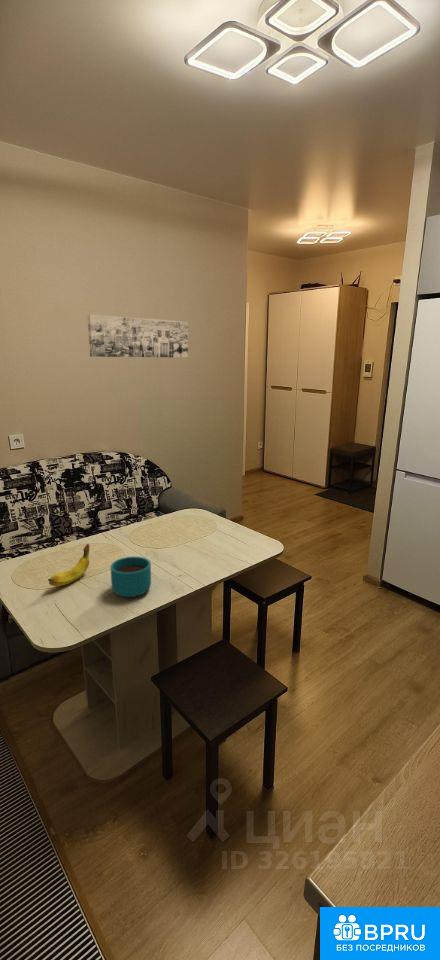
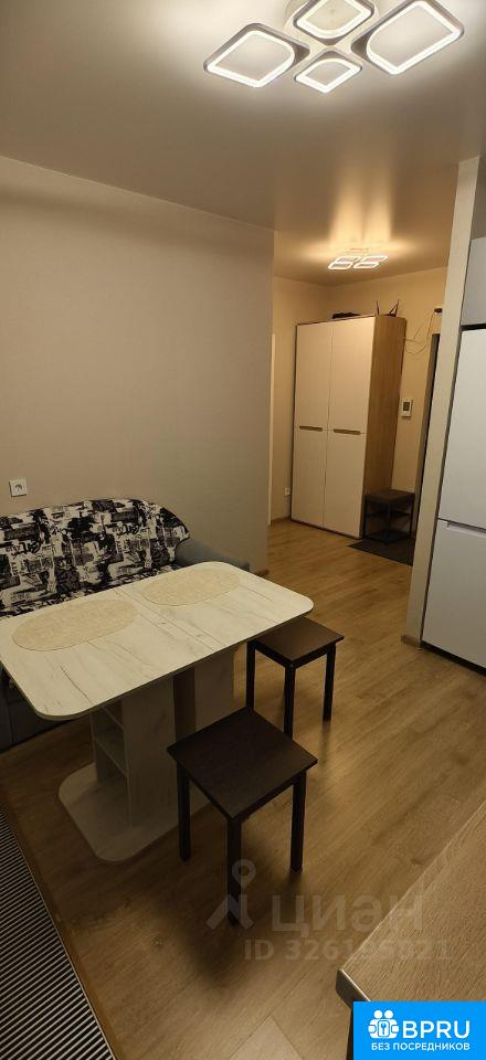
- cup (129, 575)
- wall art (141, 338)
- fruit (72, 568)
